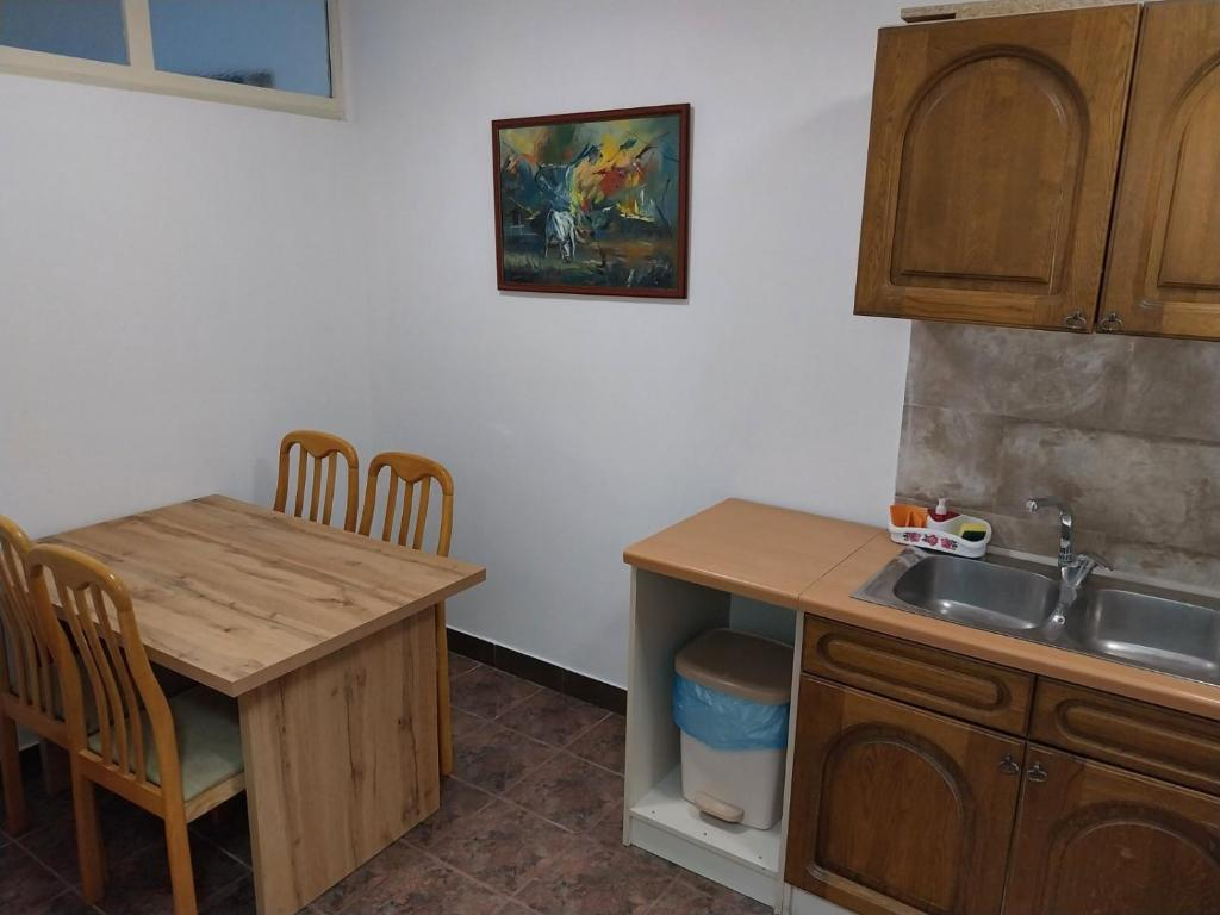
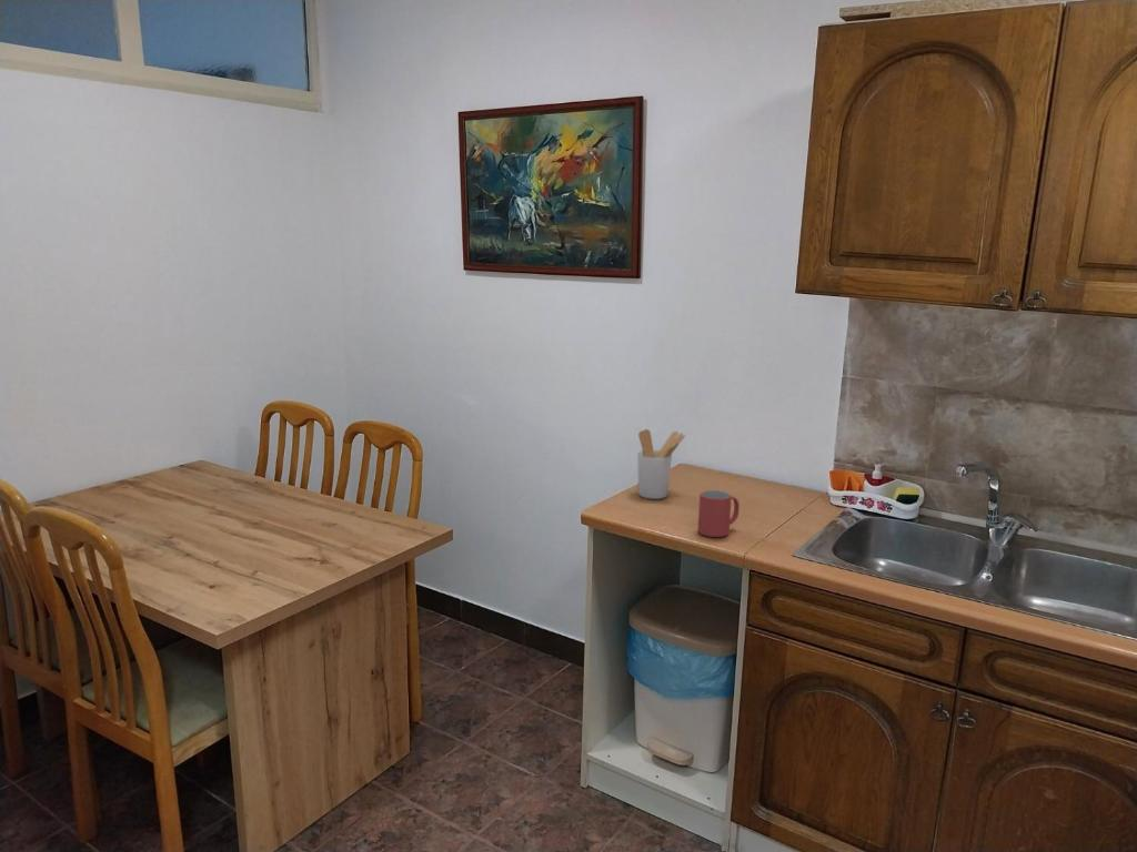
+ utensil holder (661, 463)
+ mug (720, 511)
